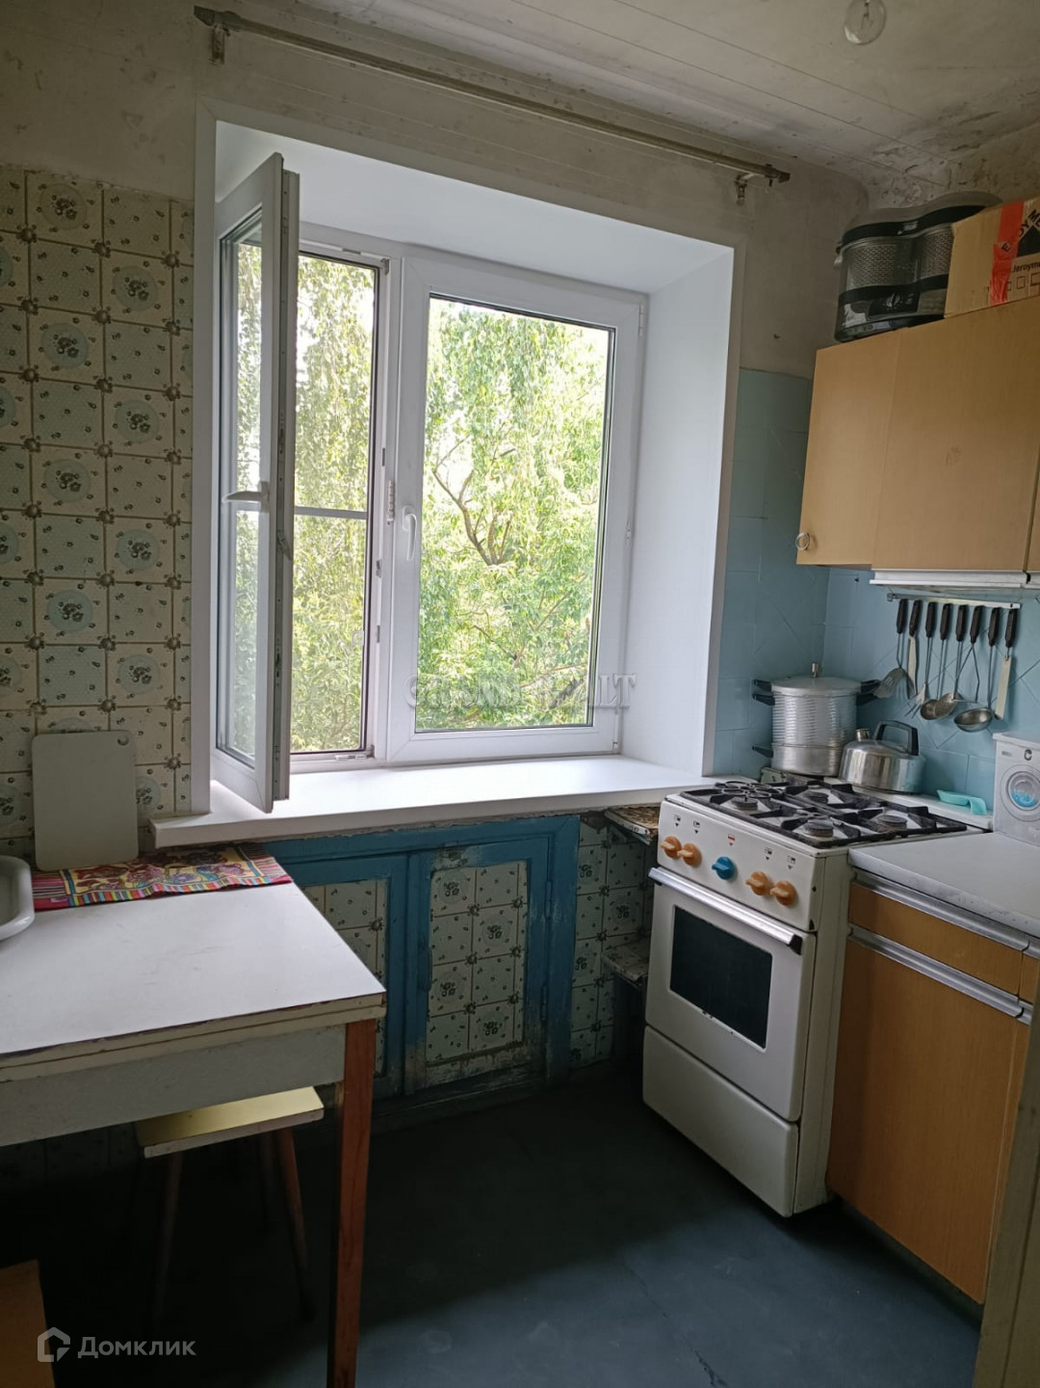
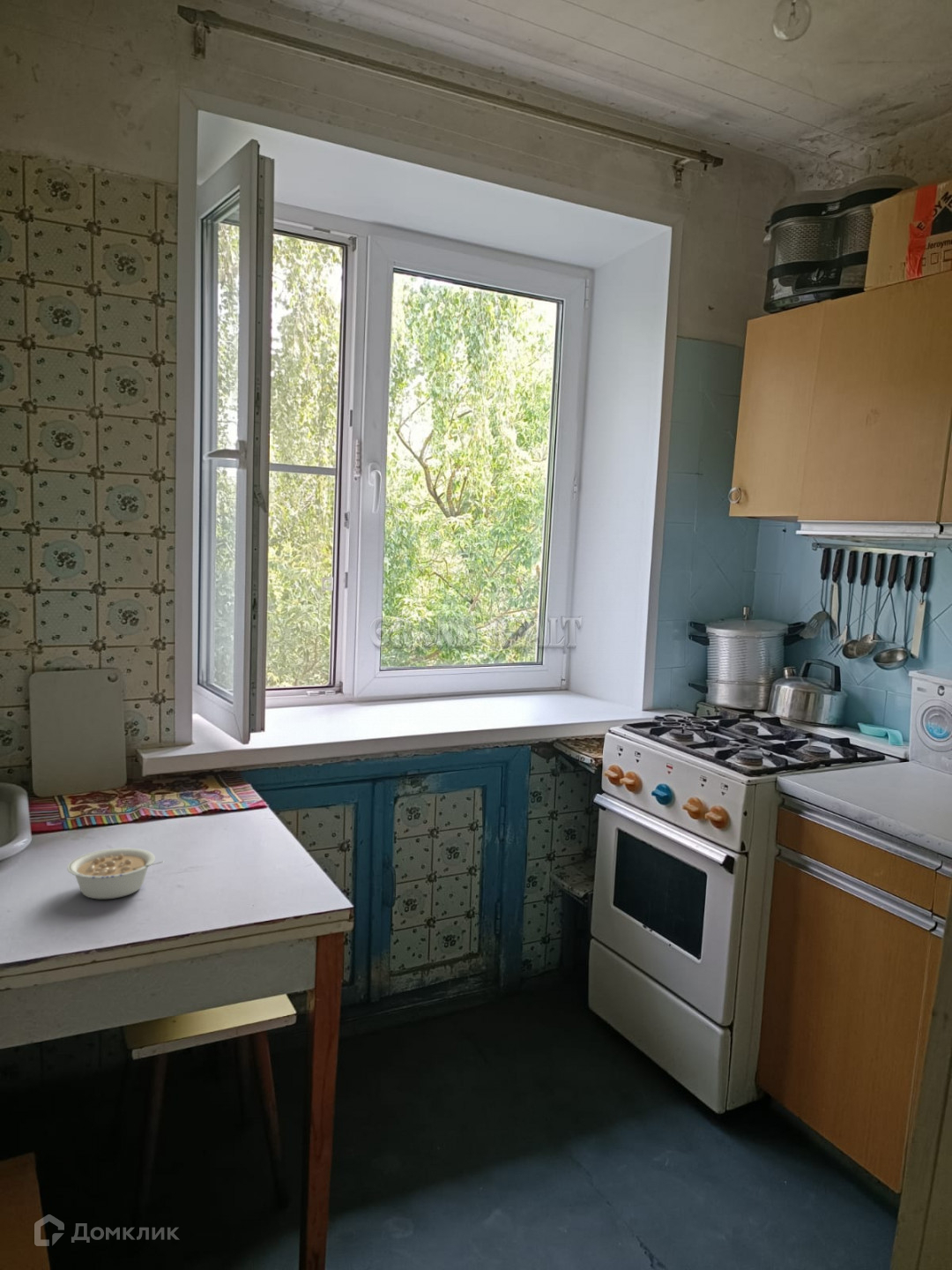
+ legume (115, 871)
